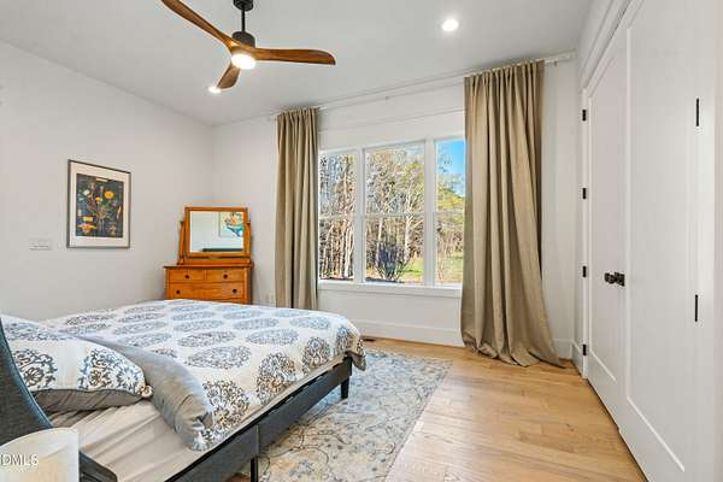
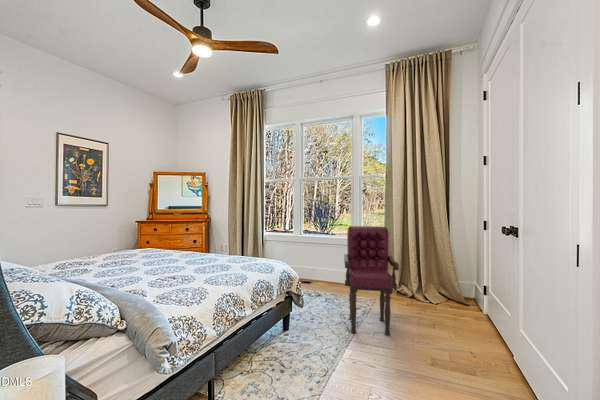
+ armchair (368, 276)
